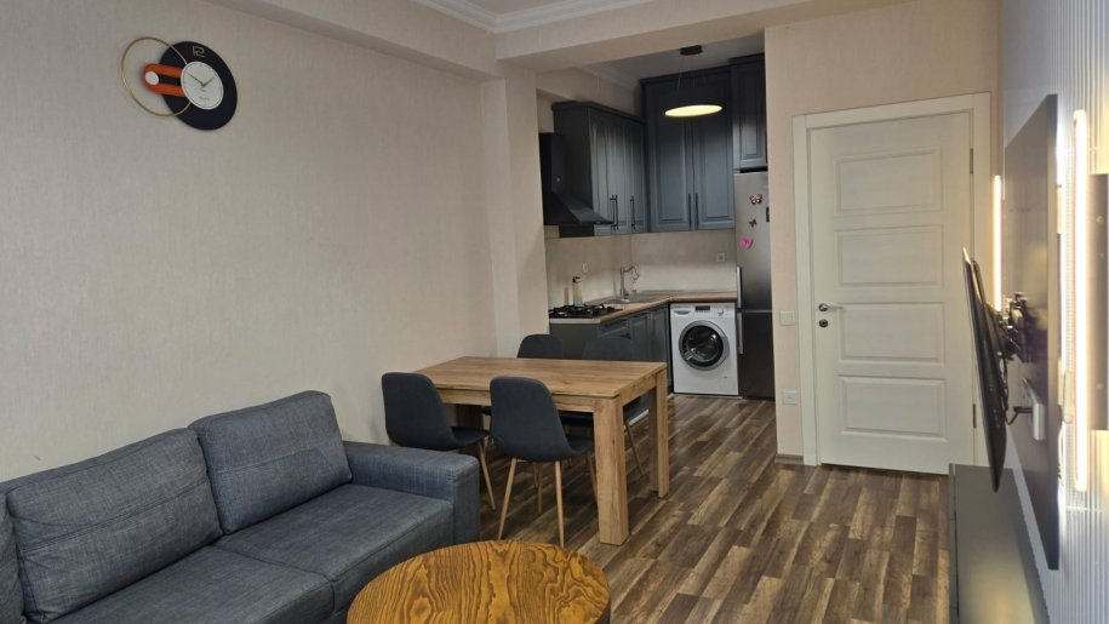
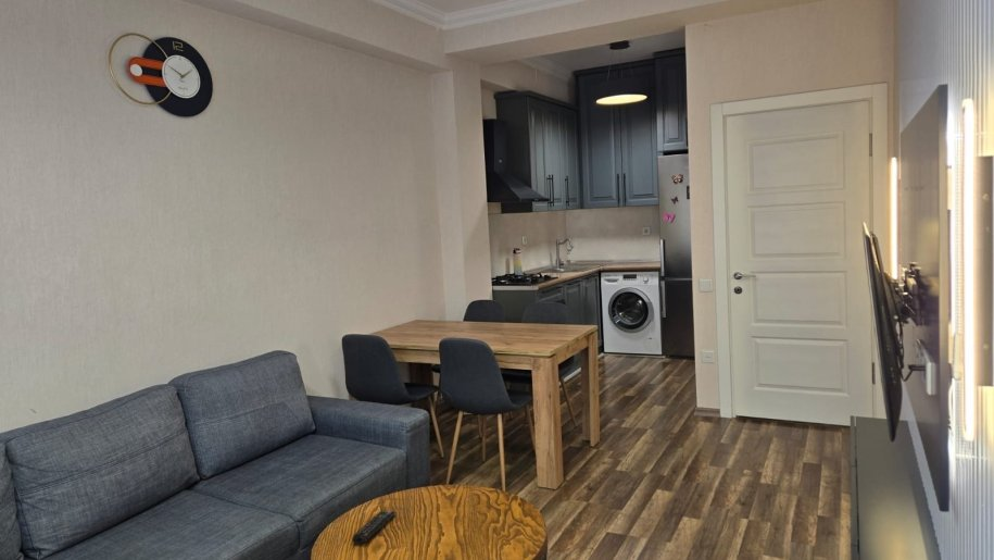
+ remote control (375, 525)
